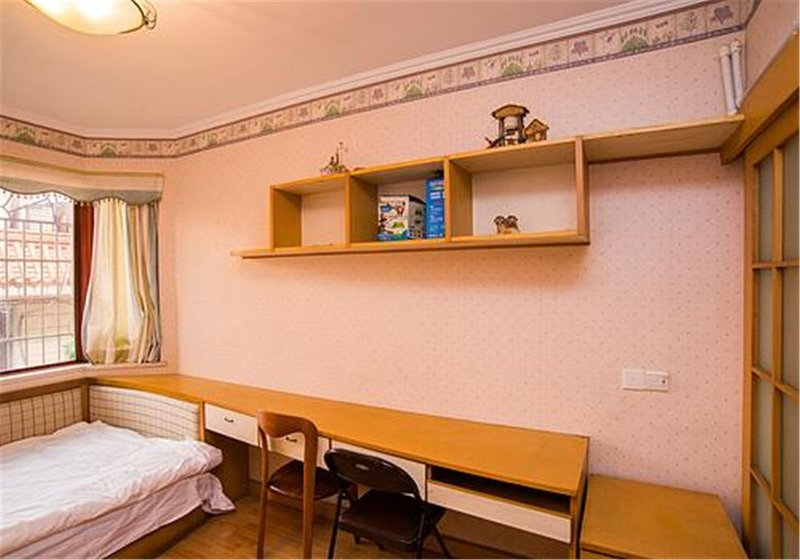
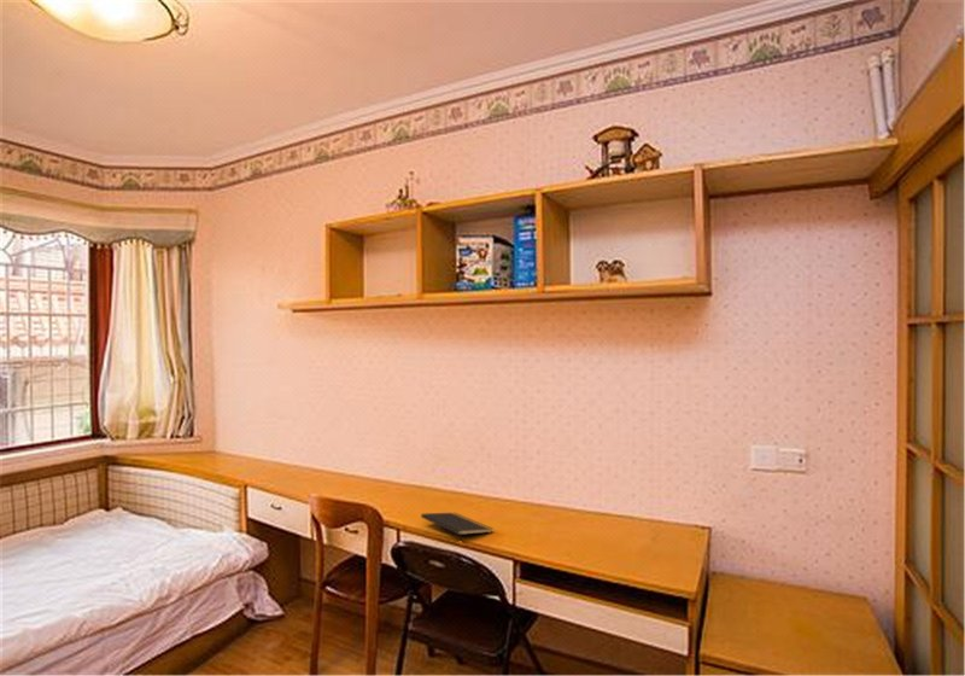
+ notepad (456, 523)
